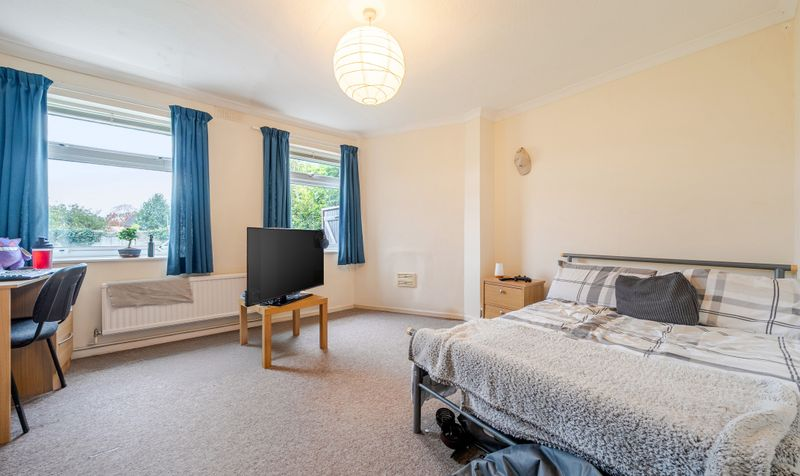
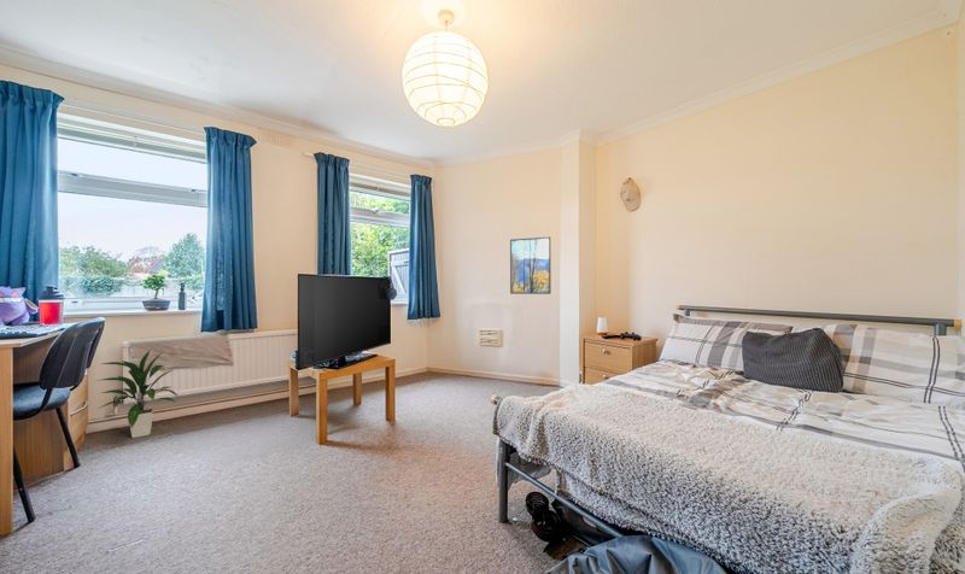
+ indoor plant (139, 393)
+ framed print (530, 265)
